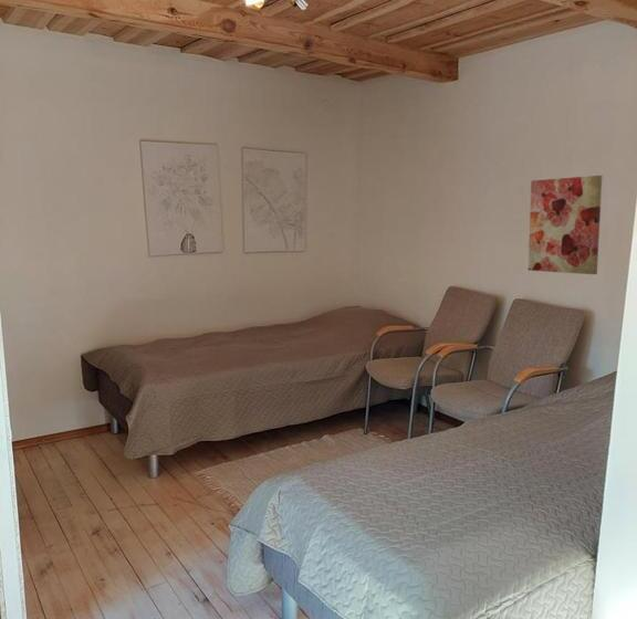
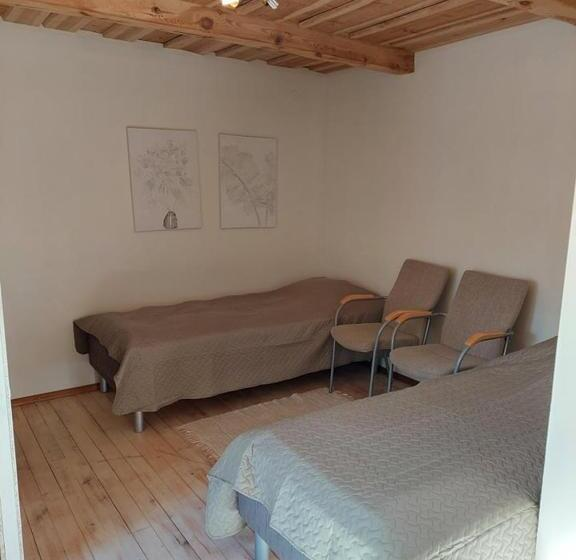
- wall art (563, 225)
